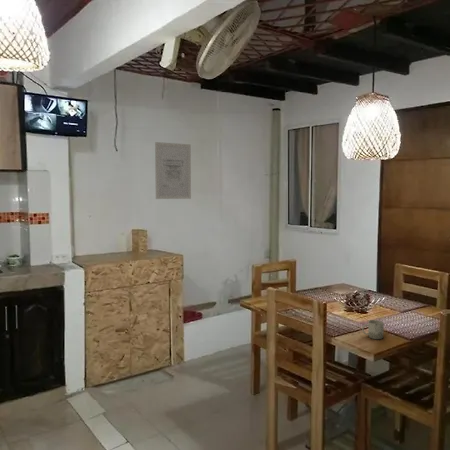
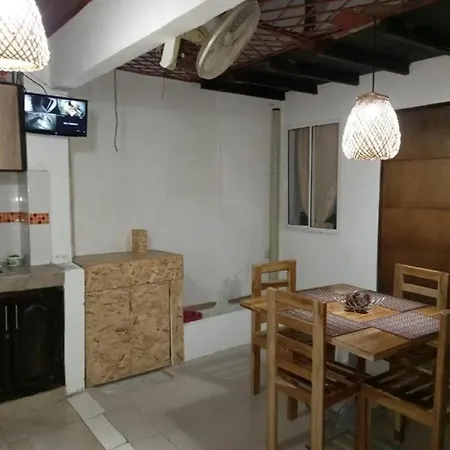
- wall art (173, 171)
- cup (372, 329)
